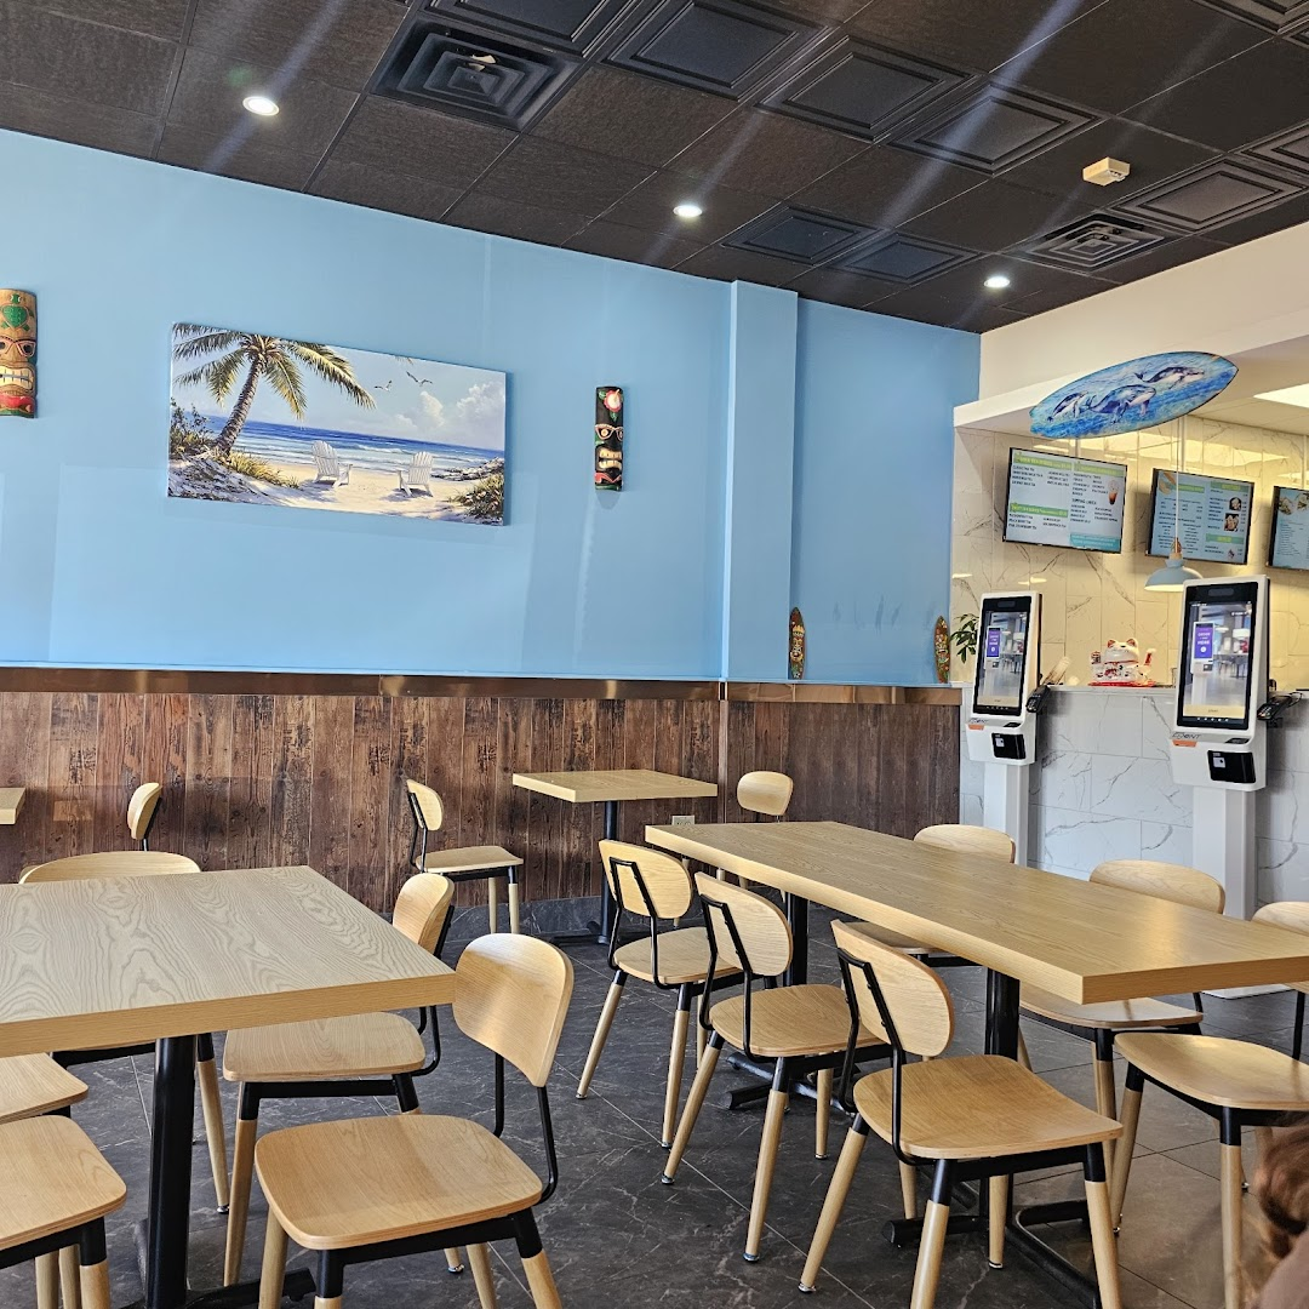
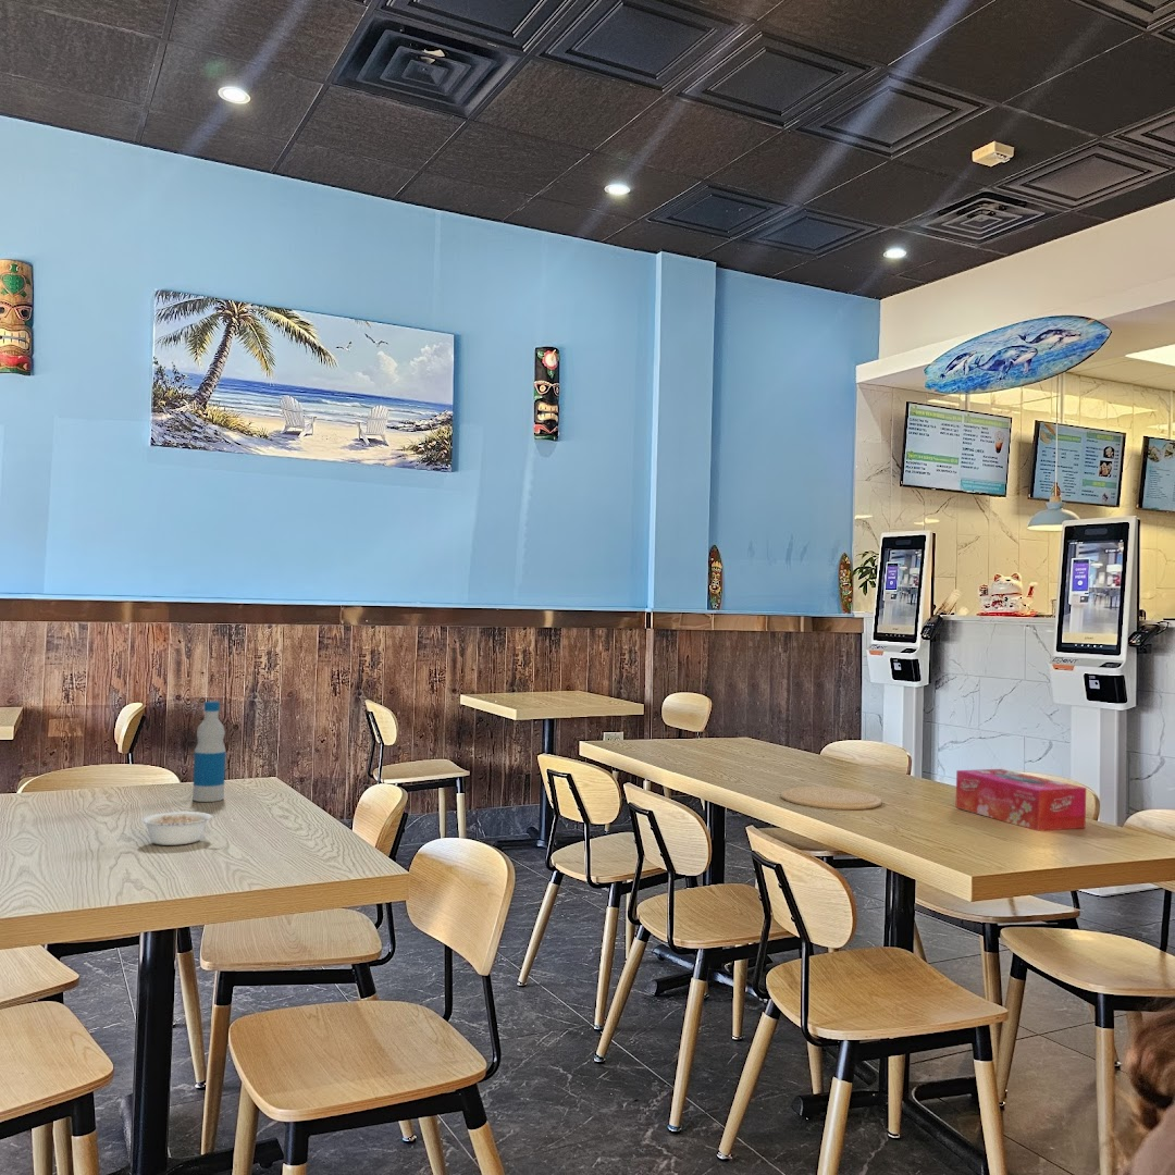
+ legume (180, 826)
+ tissue box (1018, 797)
+ bottle (210, 750)
+ plate (830, 796)
